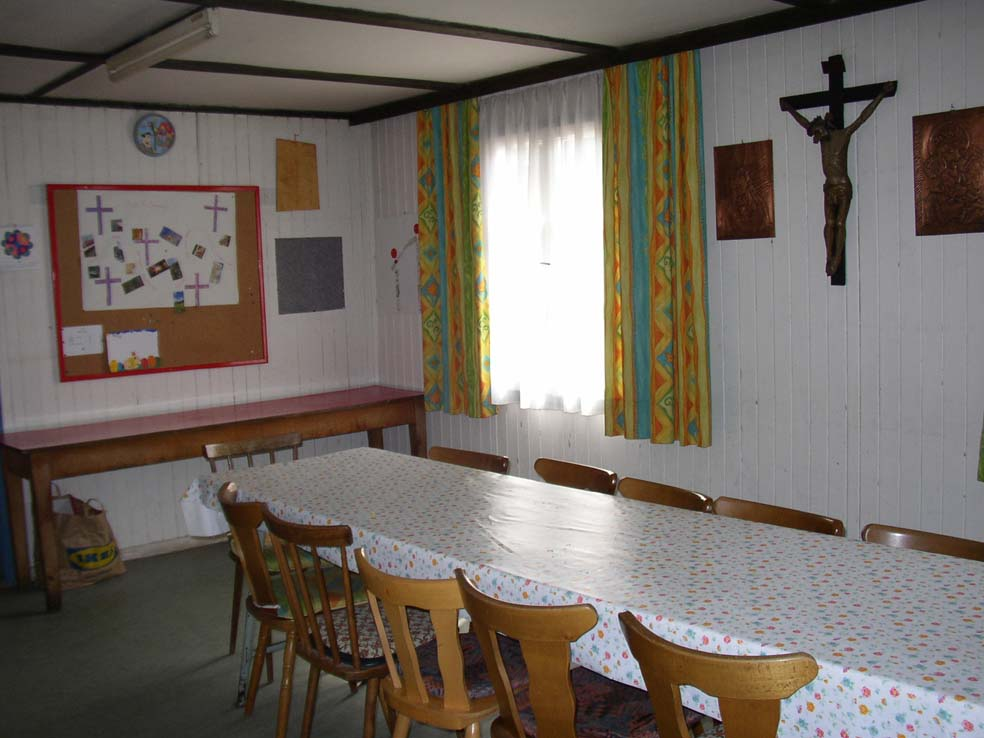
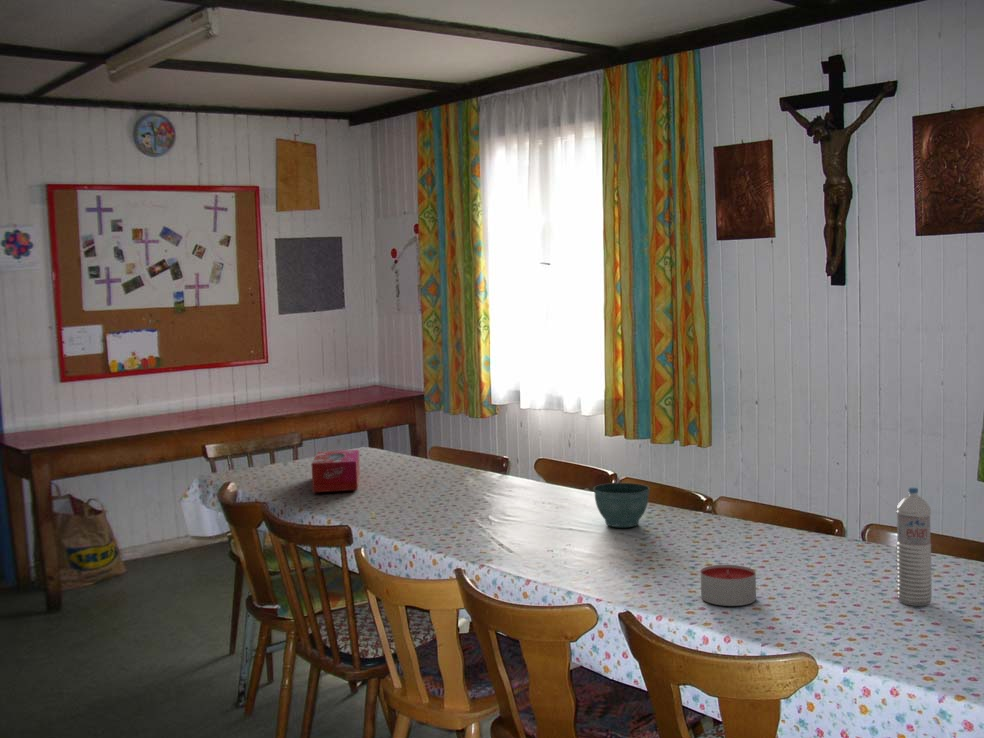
+ candle (728, 583)
+ flower pot (621, 506)
+ tissue box (336, 470)
+ water bottle (913, 545)
